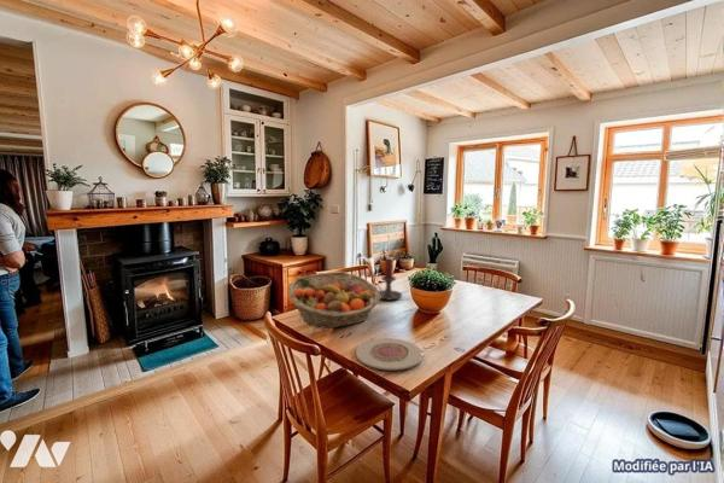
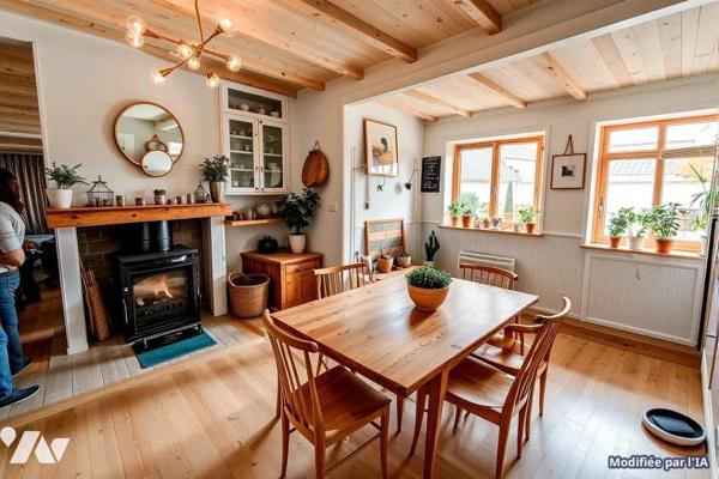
- candle holder (385, 277)
- fruit basket (334, 297)
- plate (389, 351)
